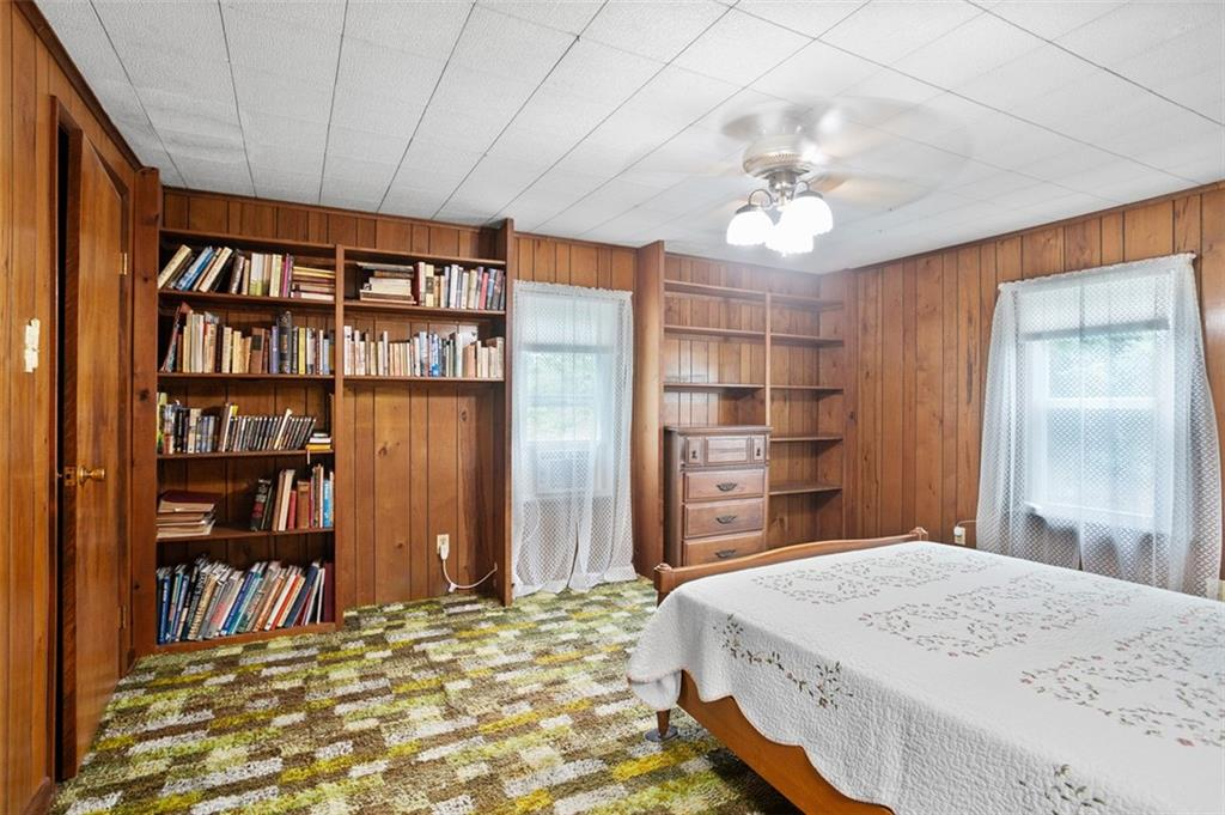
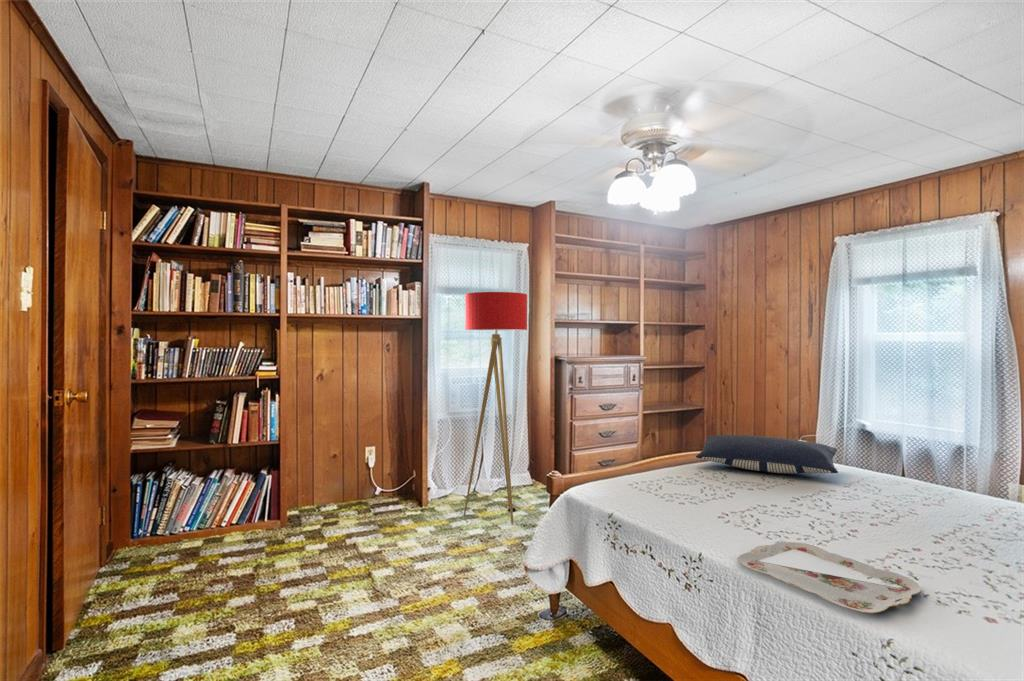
+ floor lamp (498, 404)
+ pillow (765, 453)
+ serving tray (823, 574)
